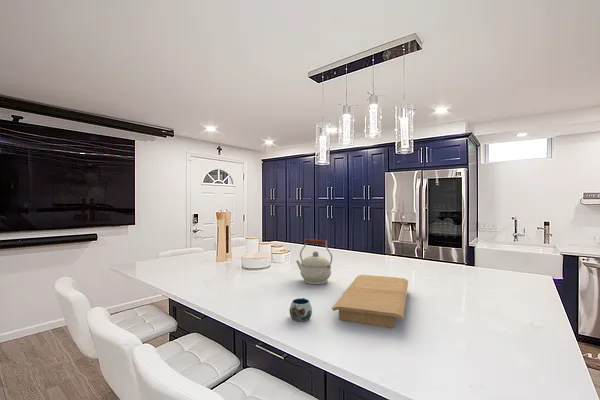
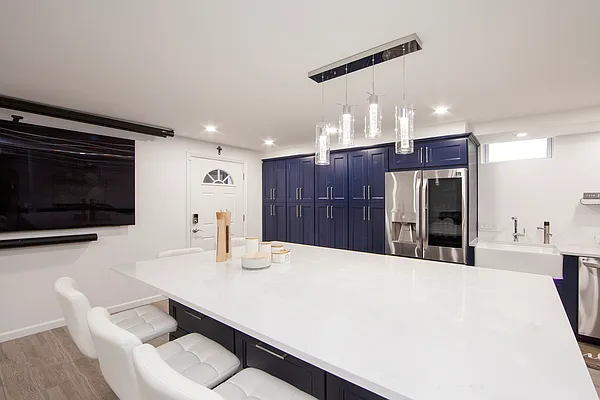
- cutting board (375, 296)
- kettle (313, 260)
- mug (301, 308)
